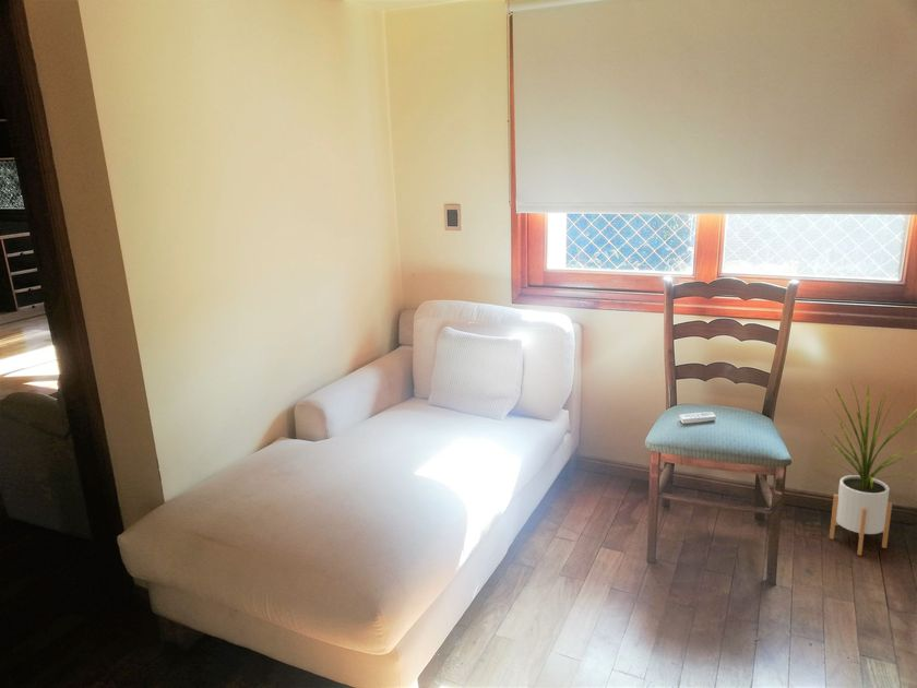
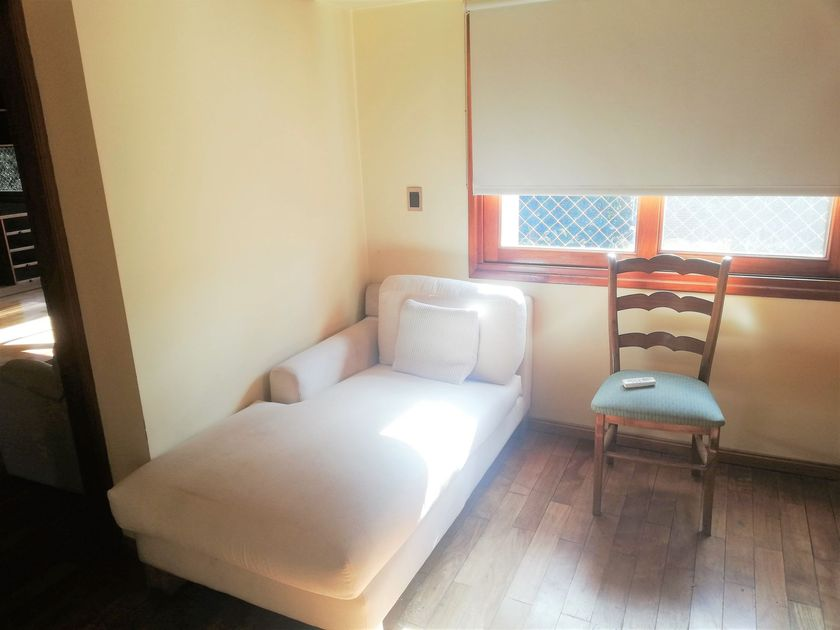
- house plant (868, 464)
